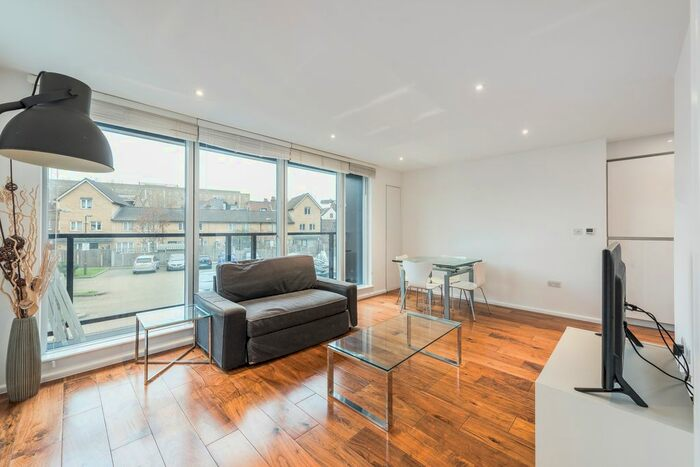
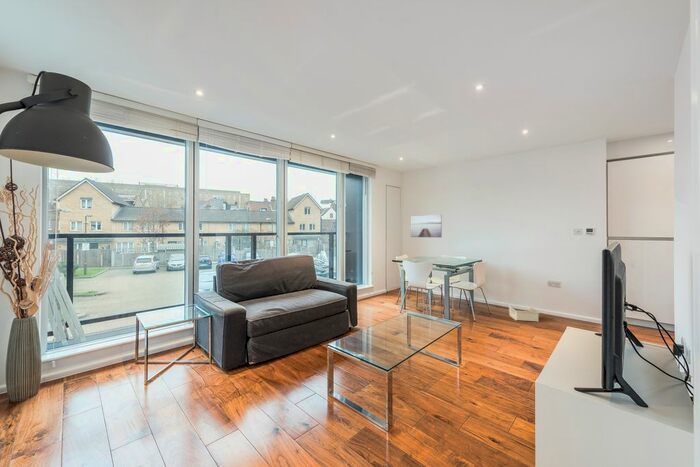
+ storage bin (523, 313)
+ wall art (425, 226)
